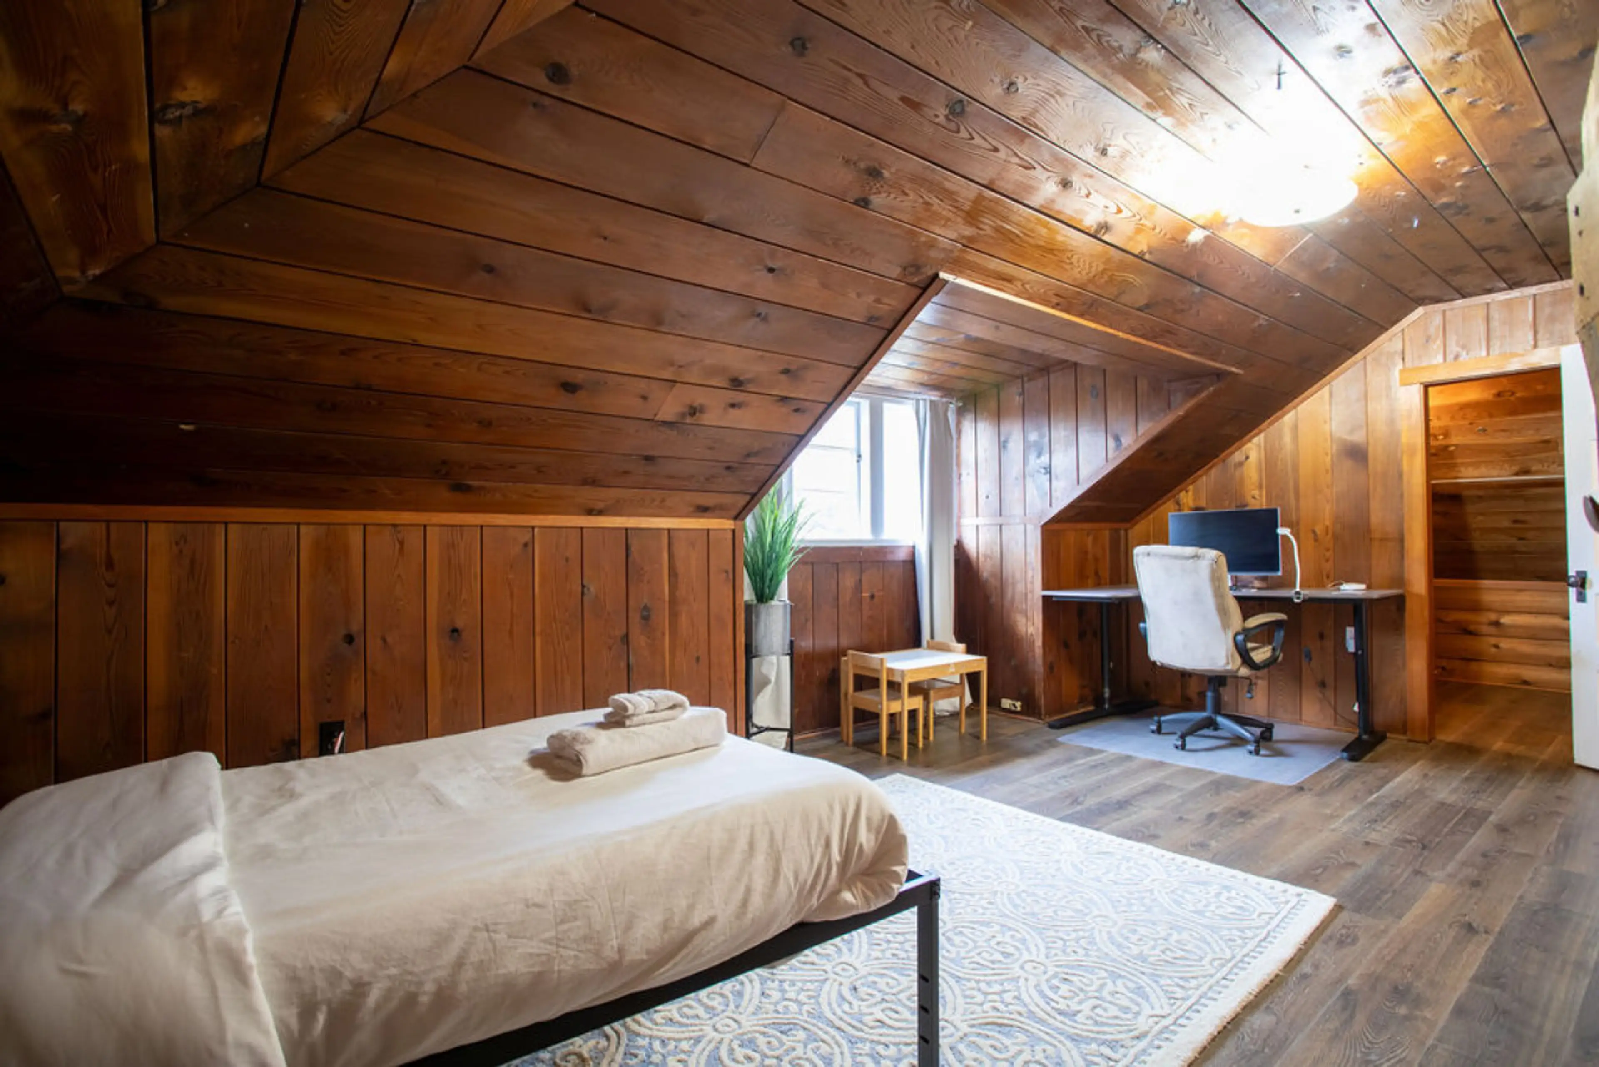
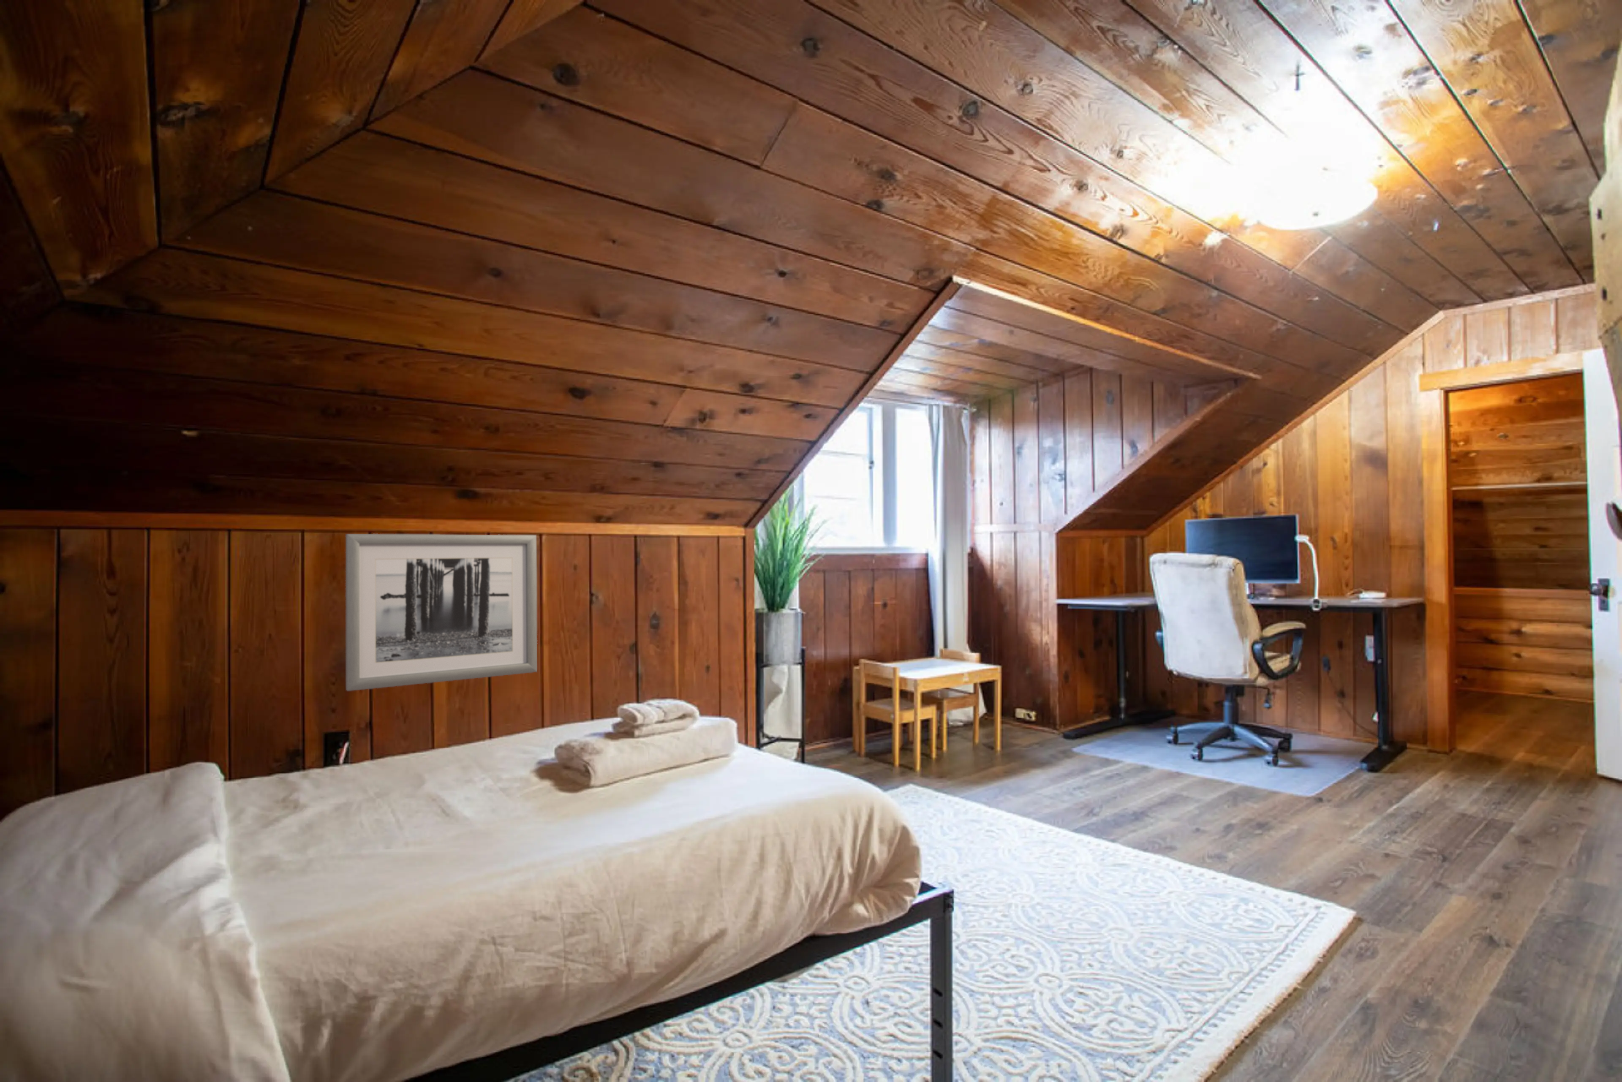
+ wall art (447, 607)
